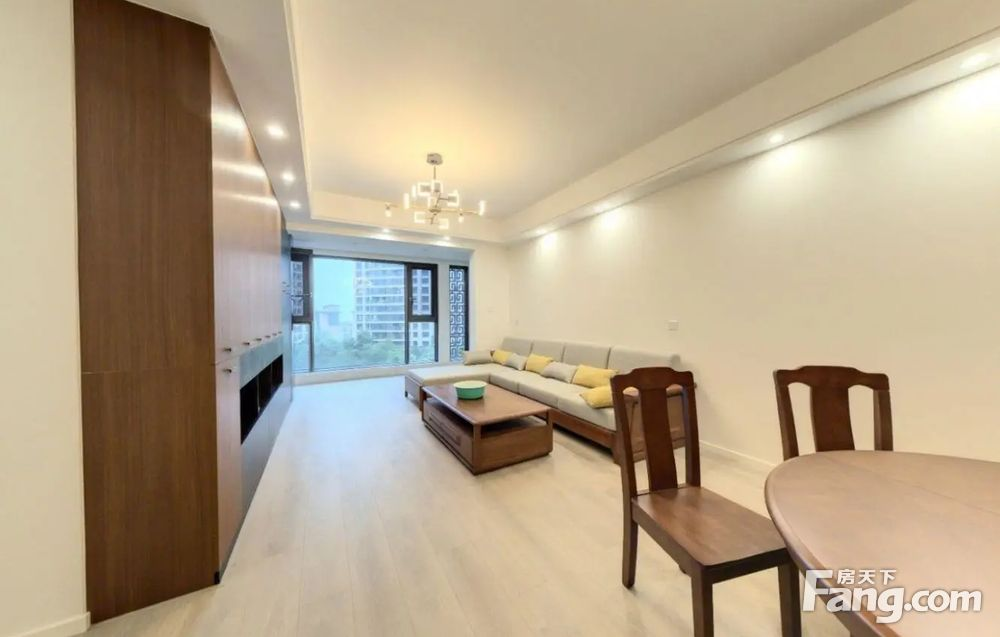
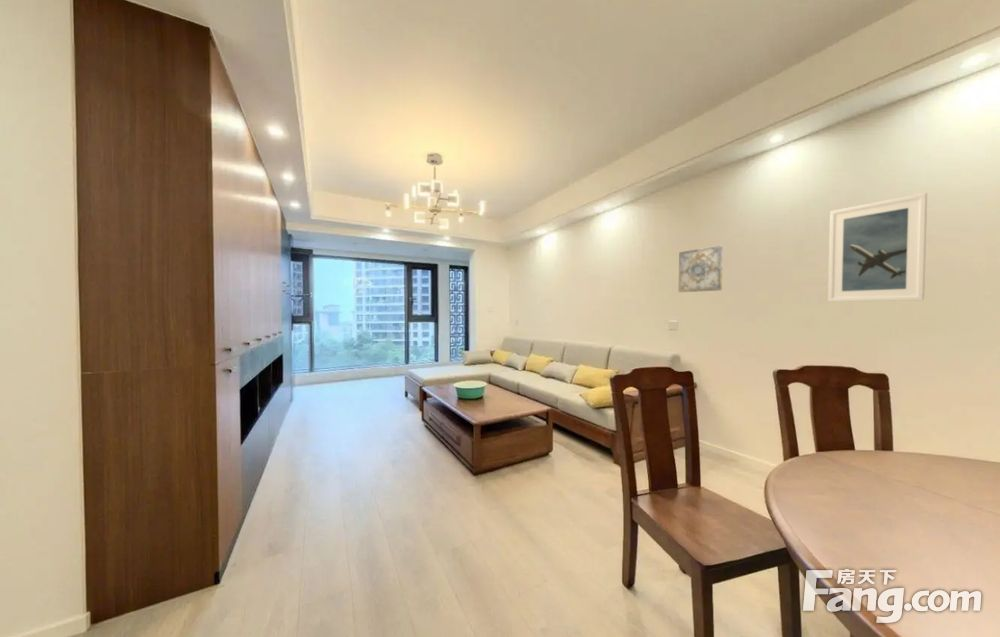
+ wall art (699, 270)
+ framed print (873, 252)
